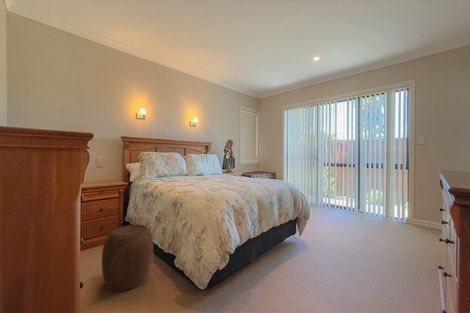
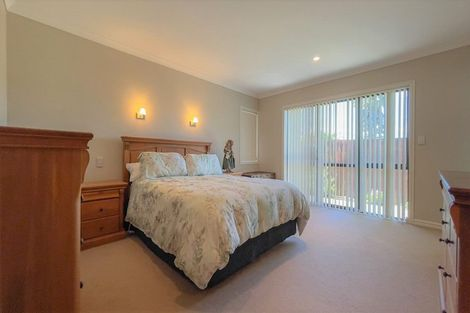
- stool (128, 254)
